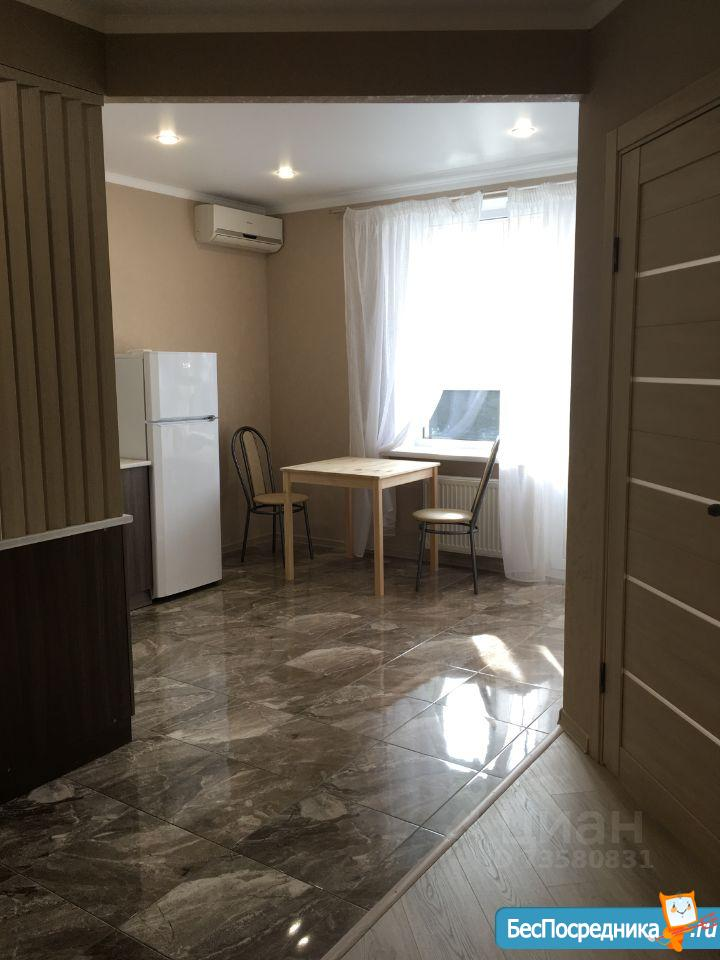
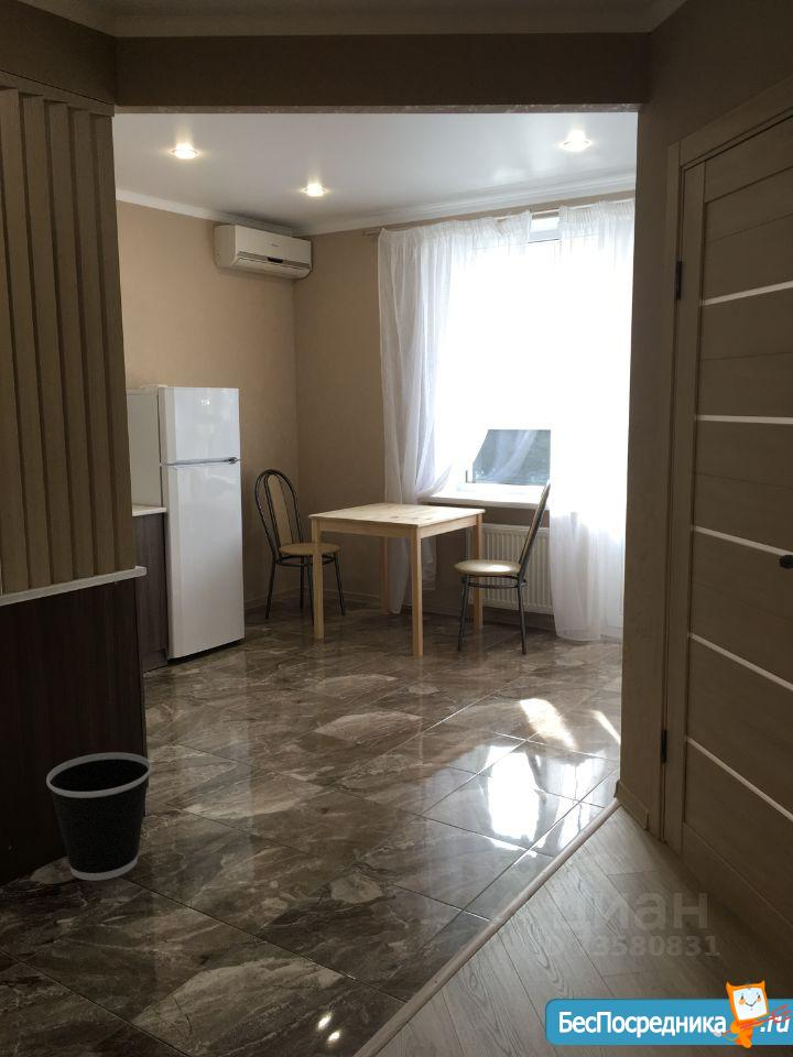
+ wastebasket (101, 817)
